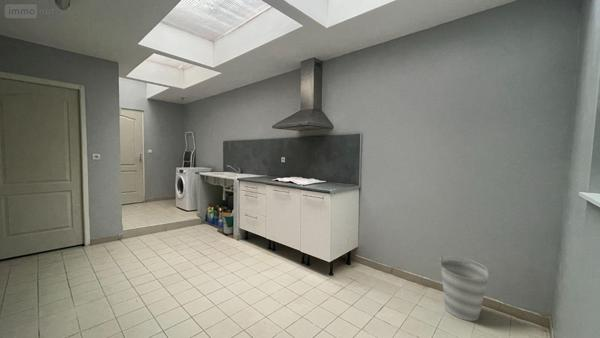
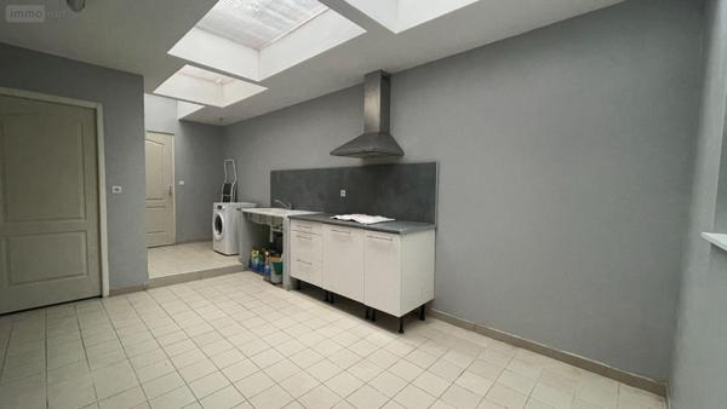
- bucket (462, 286)
